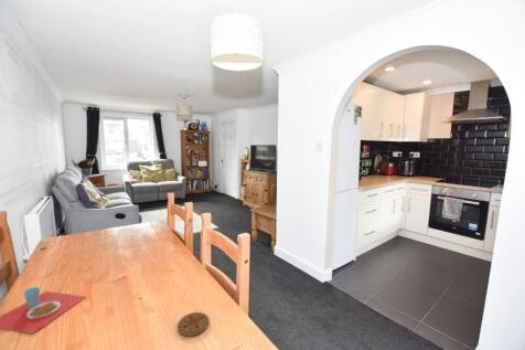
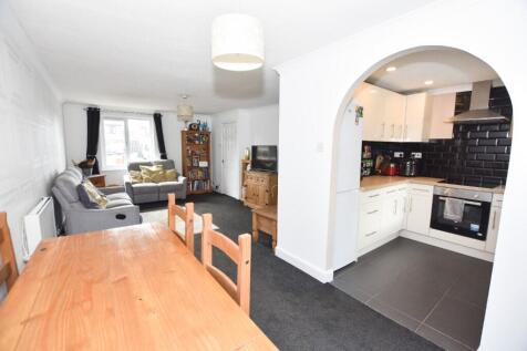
- coaster (193, 322)
- placemat (39, 301)
